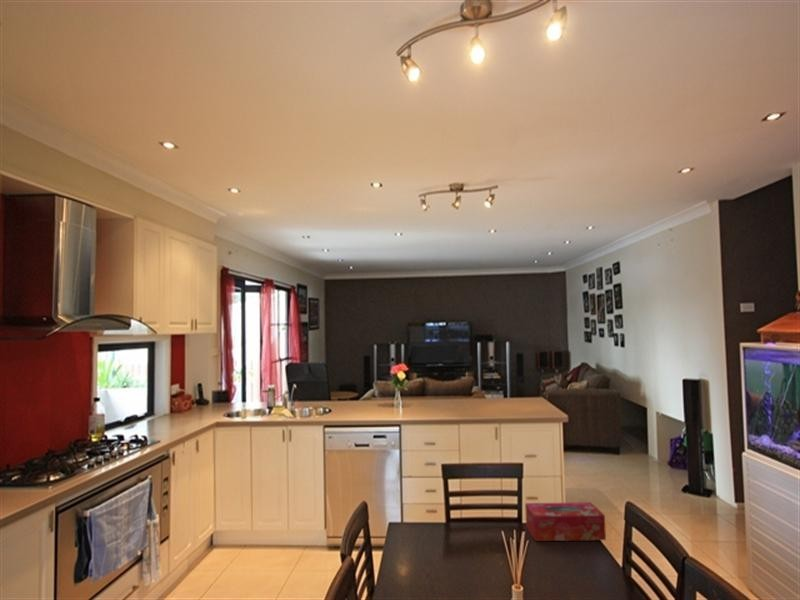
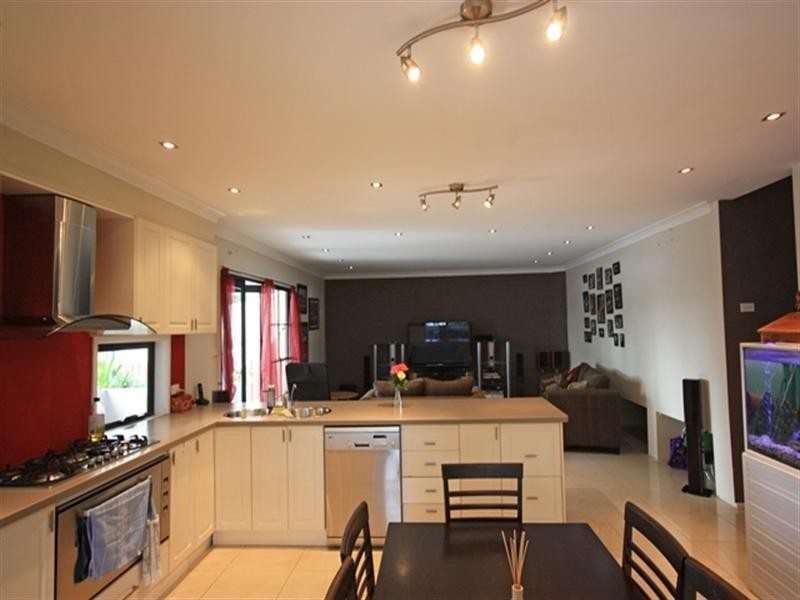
- tissue box (564, 520)
